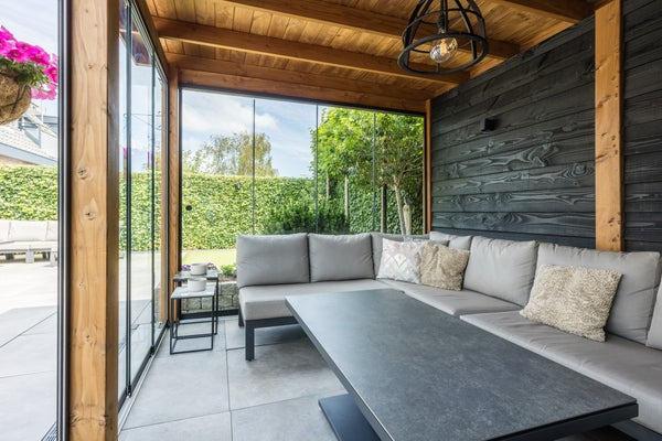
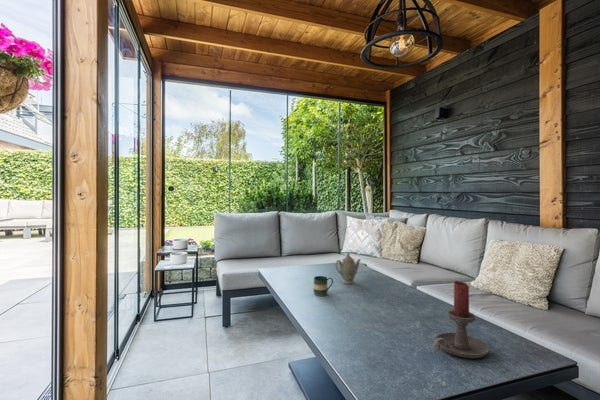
+ chinaware (348, 267)
+ mug (323, 285)
+ candle holder (456, 316)
